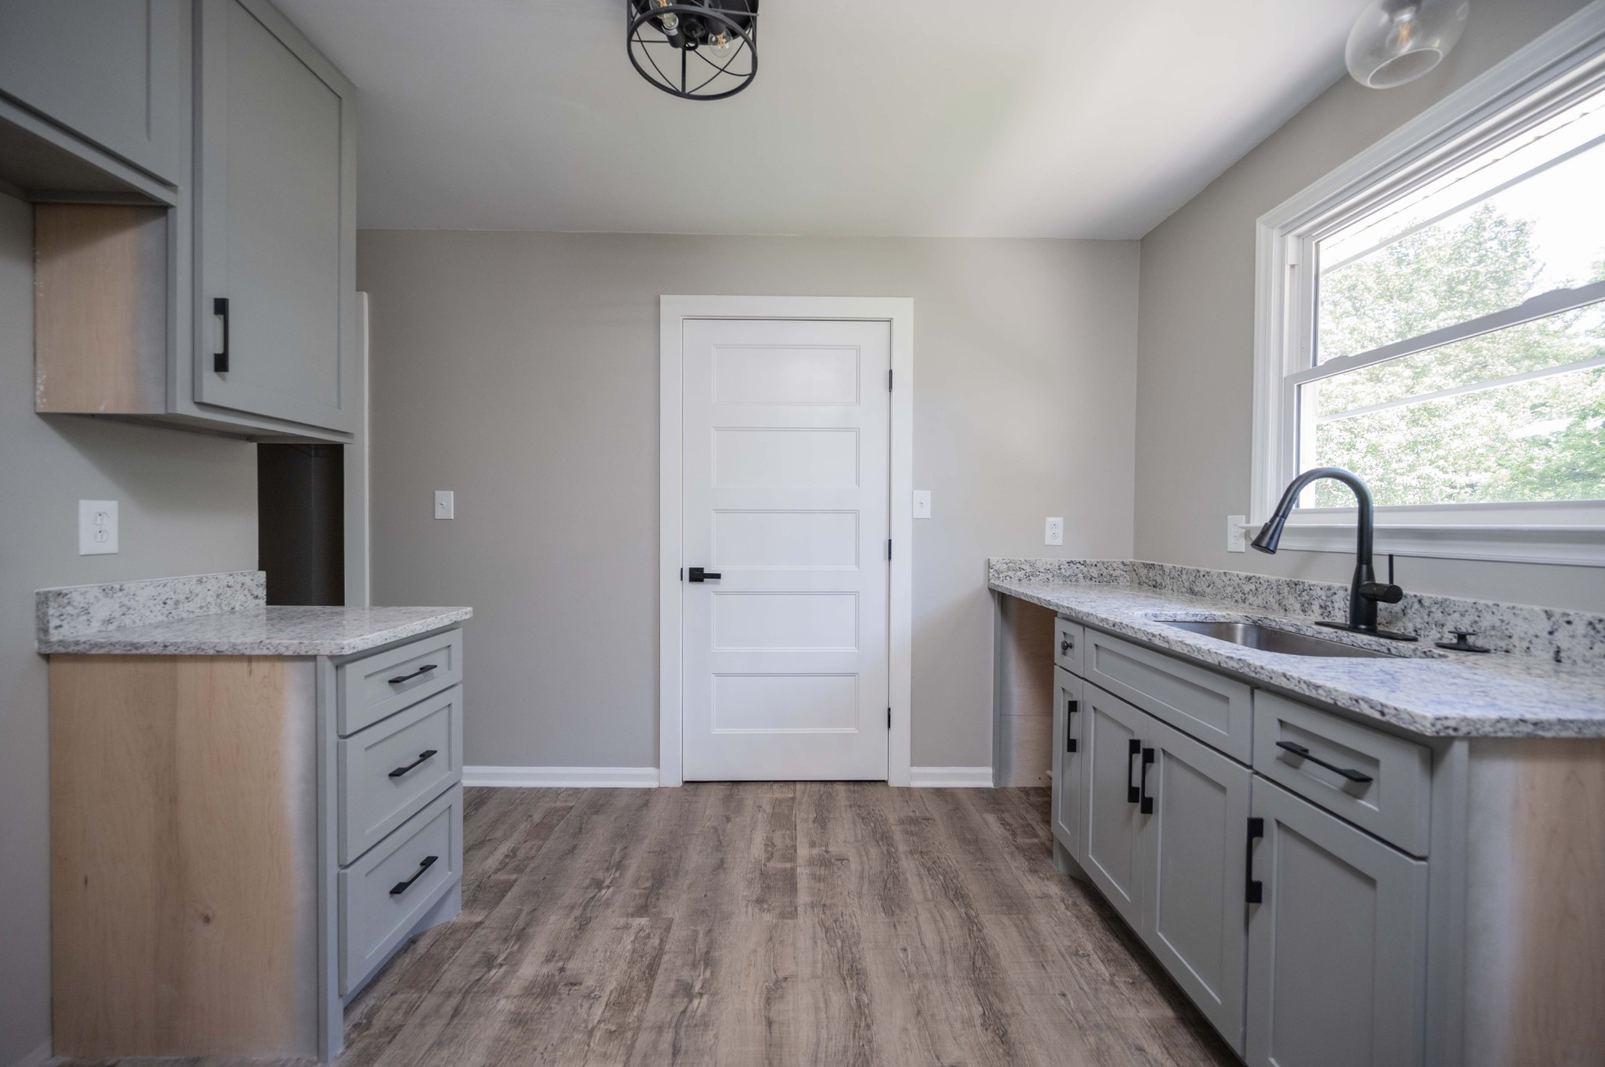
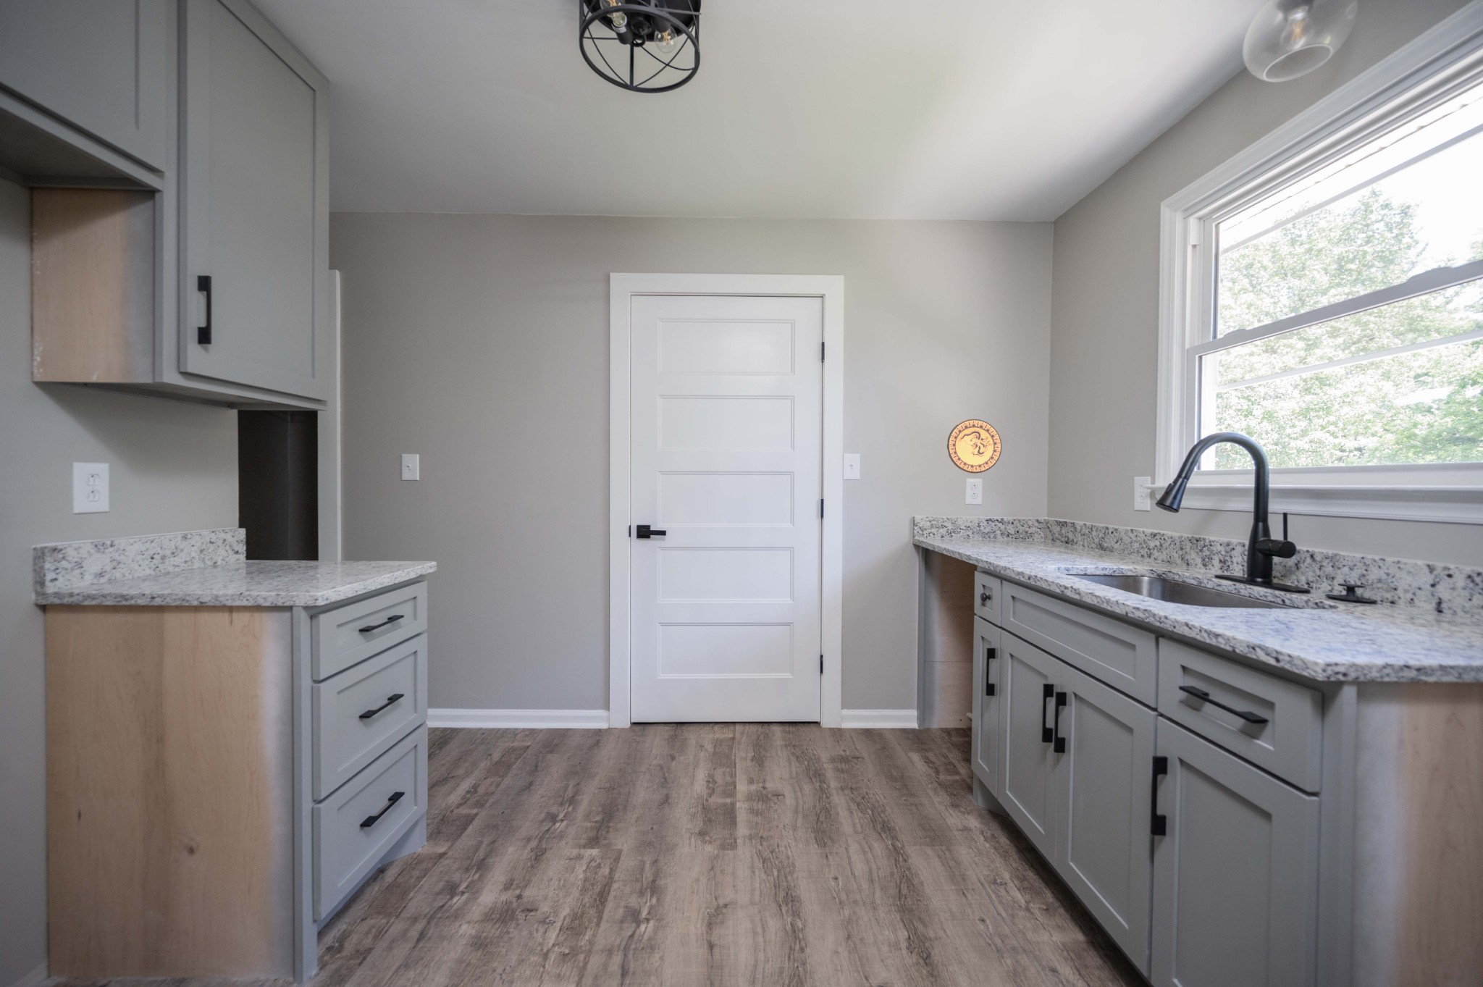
+ decorative plate (974, 446)
